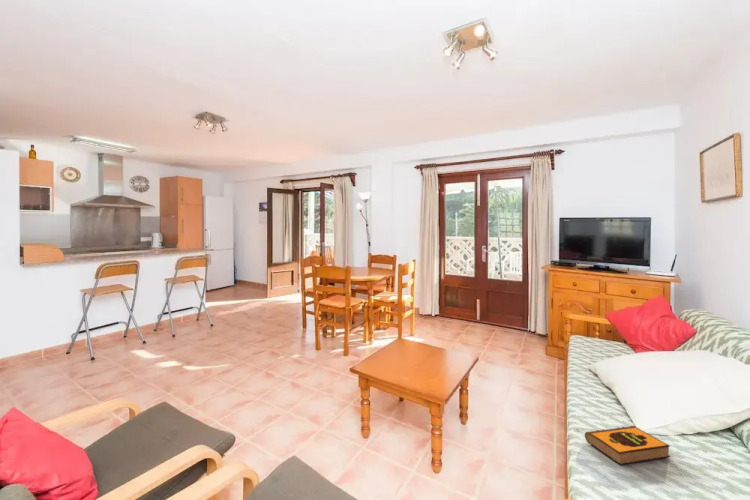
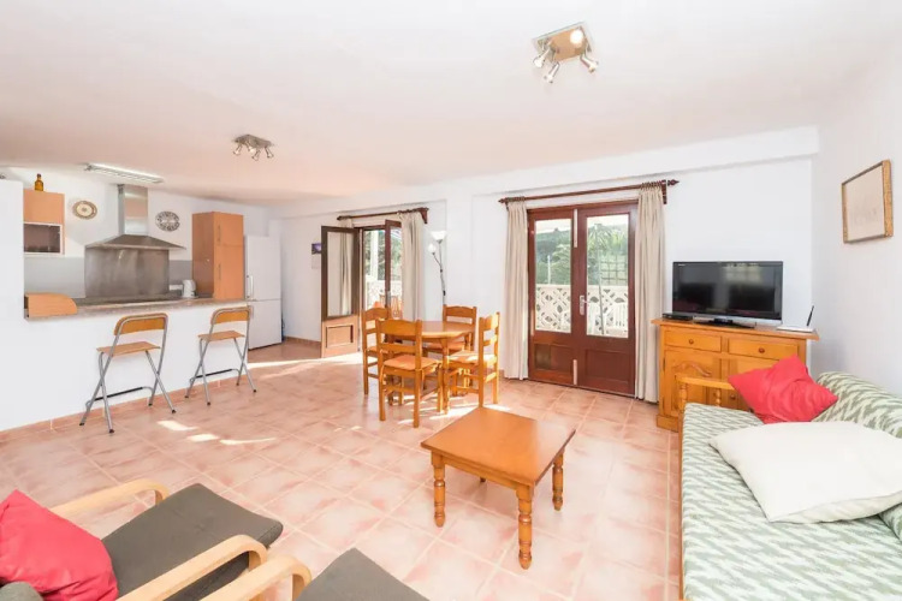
- hardback book (625, 442)
